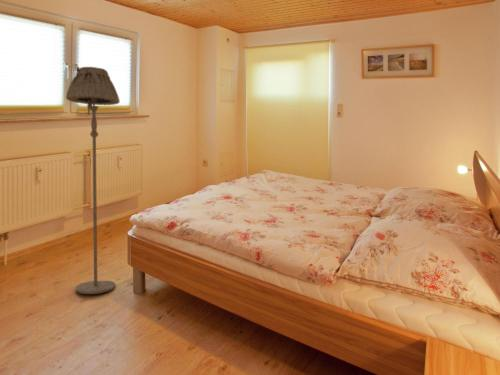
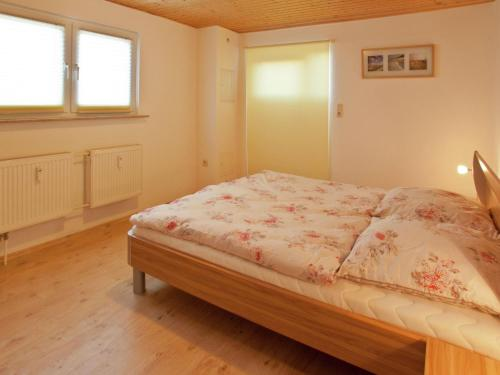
- floor lamp (94, 180)
